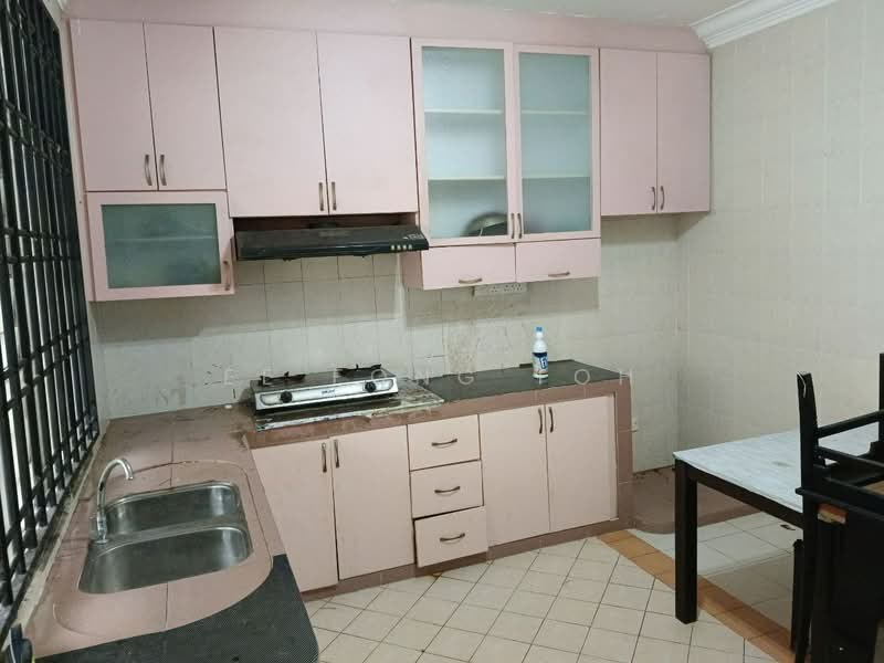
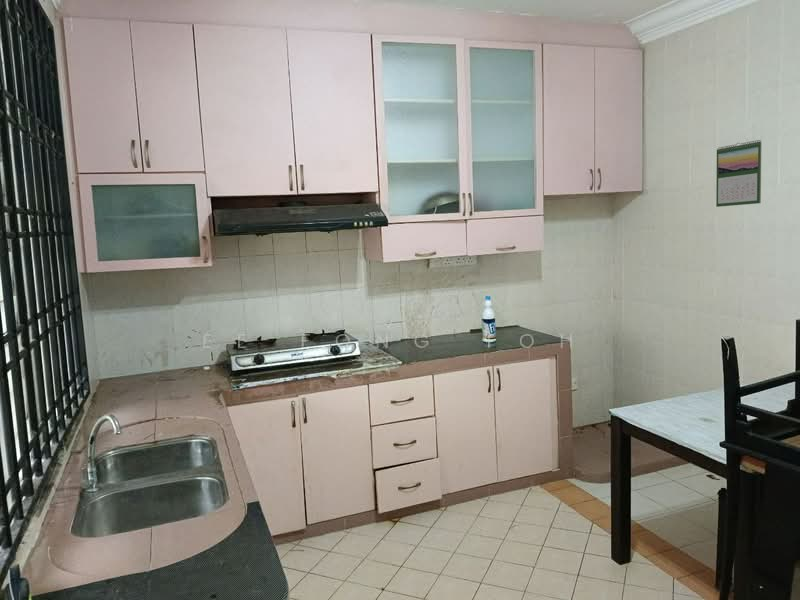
+ calendar (737, 174)
